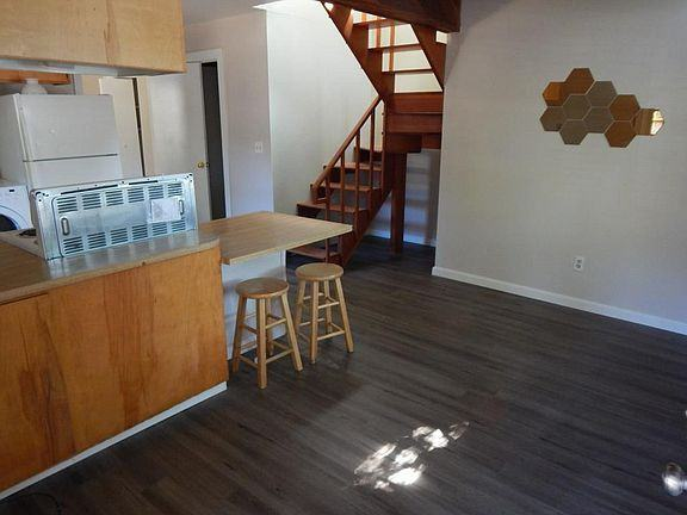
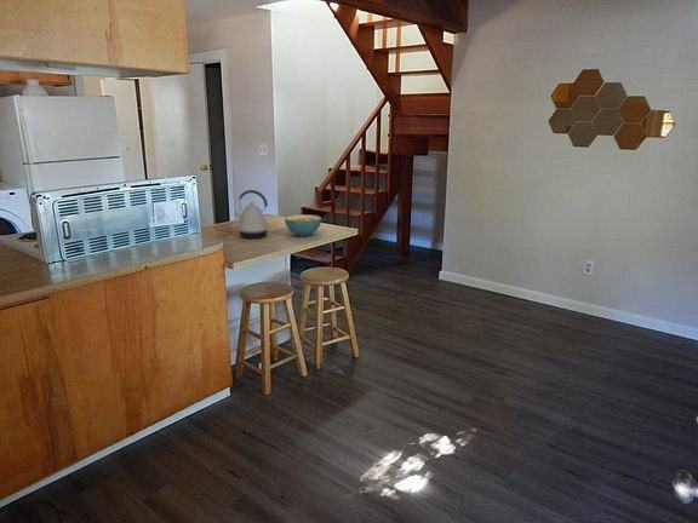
+ cereal bowl (303, 226)
+ kettle (251, 213)
